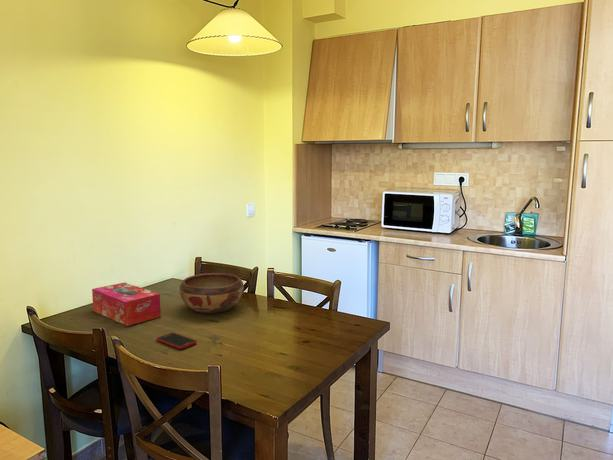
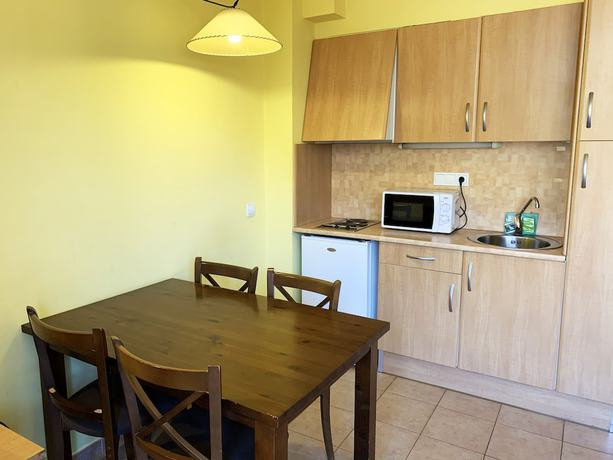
- tissue box (125, 302)
- decorative bowl (212, 294)
- cell phone (176, 340)
